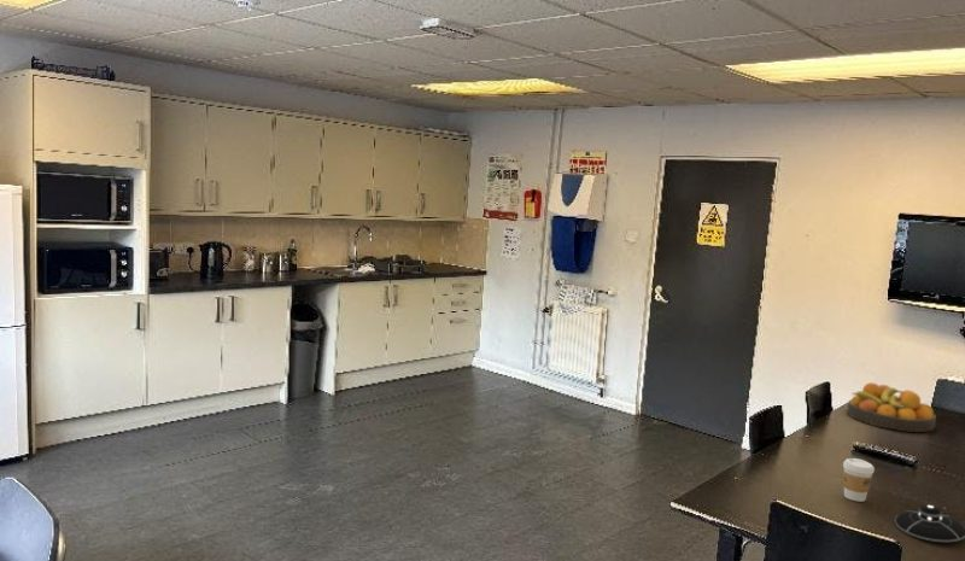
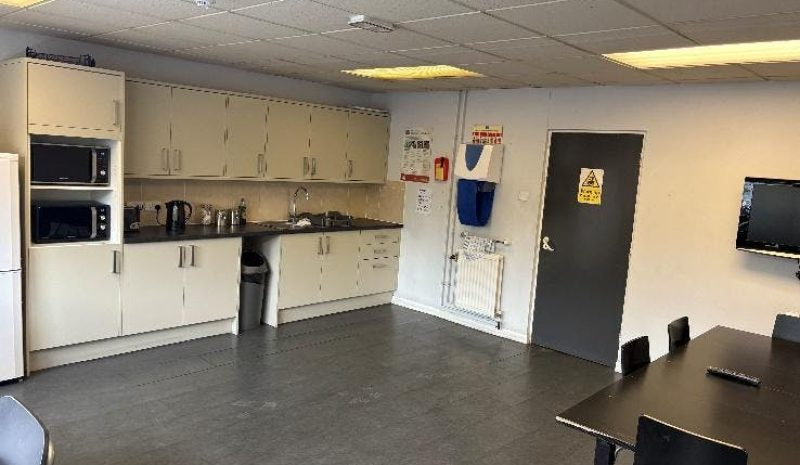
- coffee cup (856, 479)
- fruit bowl (891, 403)
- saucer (930, 518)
